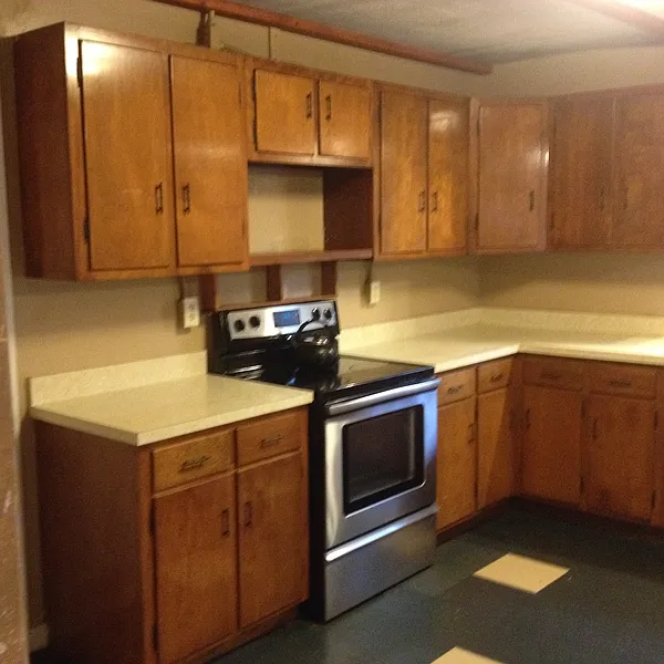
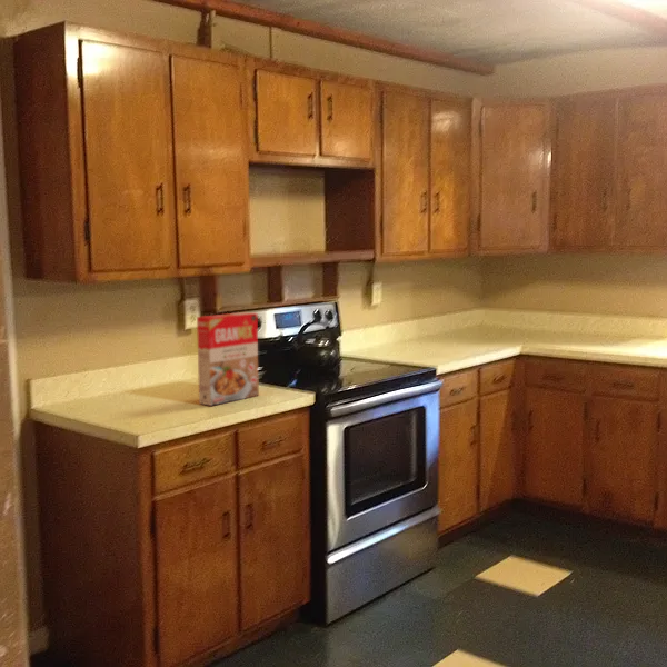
+ cereal box (228, 357)
